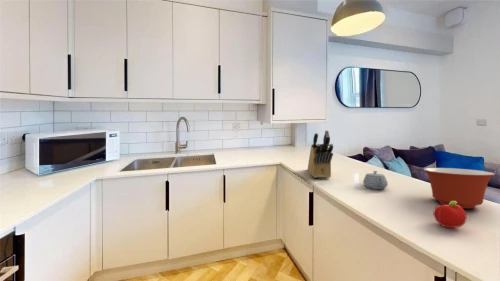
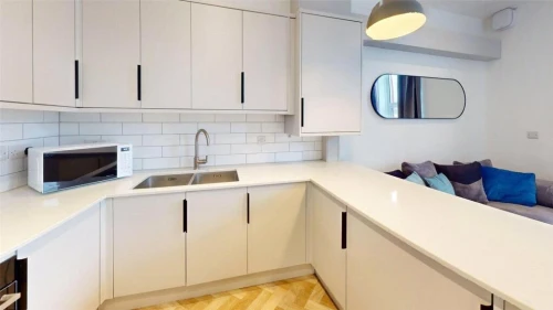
- mixing bowl (456, 187)
- knife block (319, 153)
- fruit (449, 214)
- teapot (375, 179)
